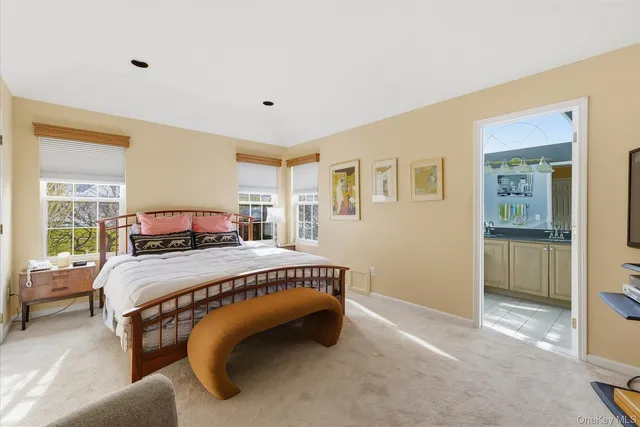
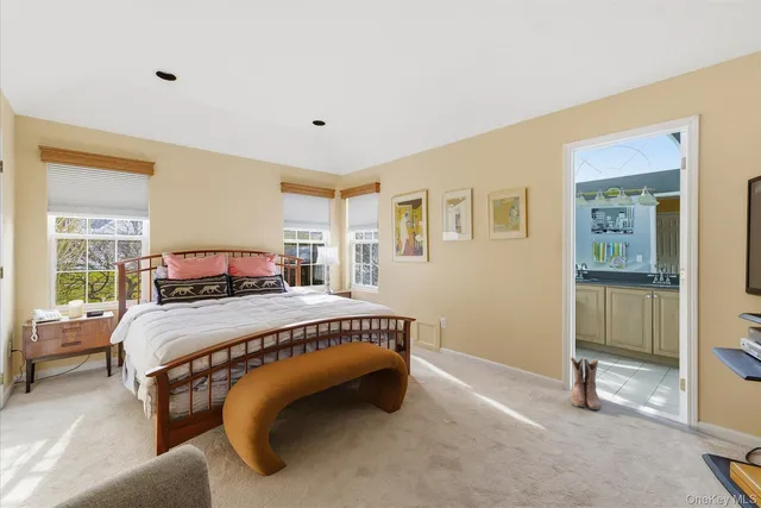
+ boots (585, 381)
